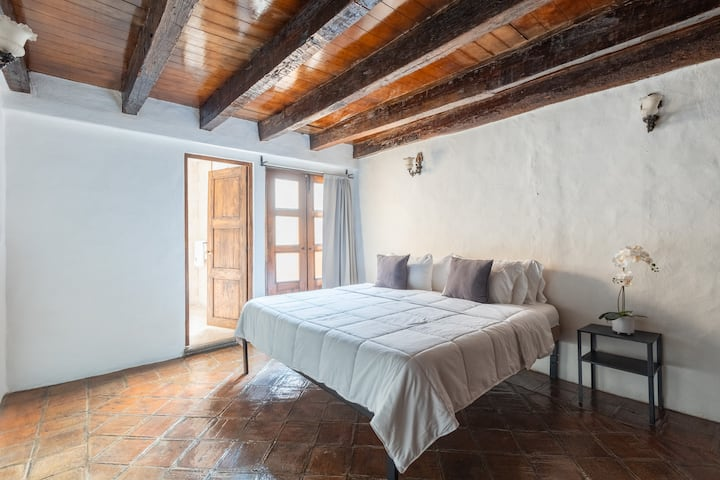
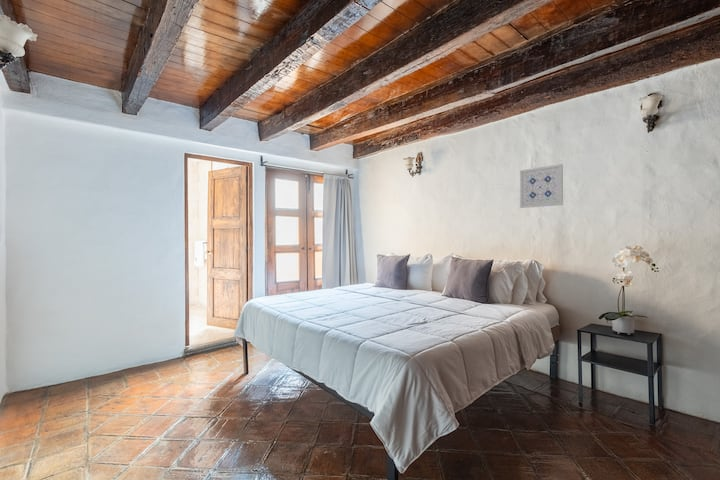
+ wall art (540, 187)
